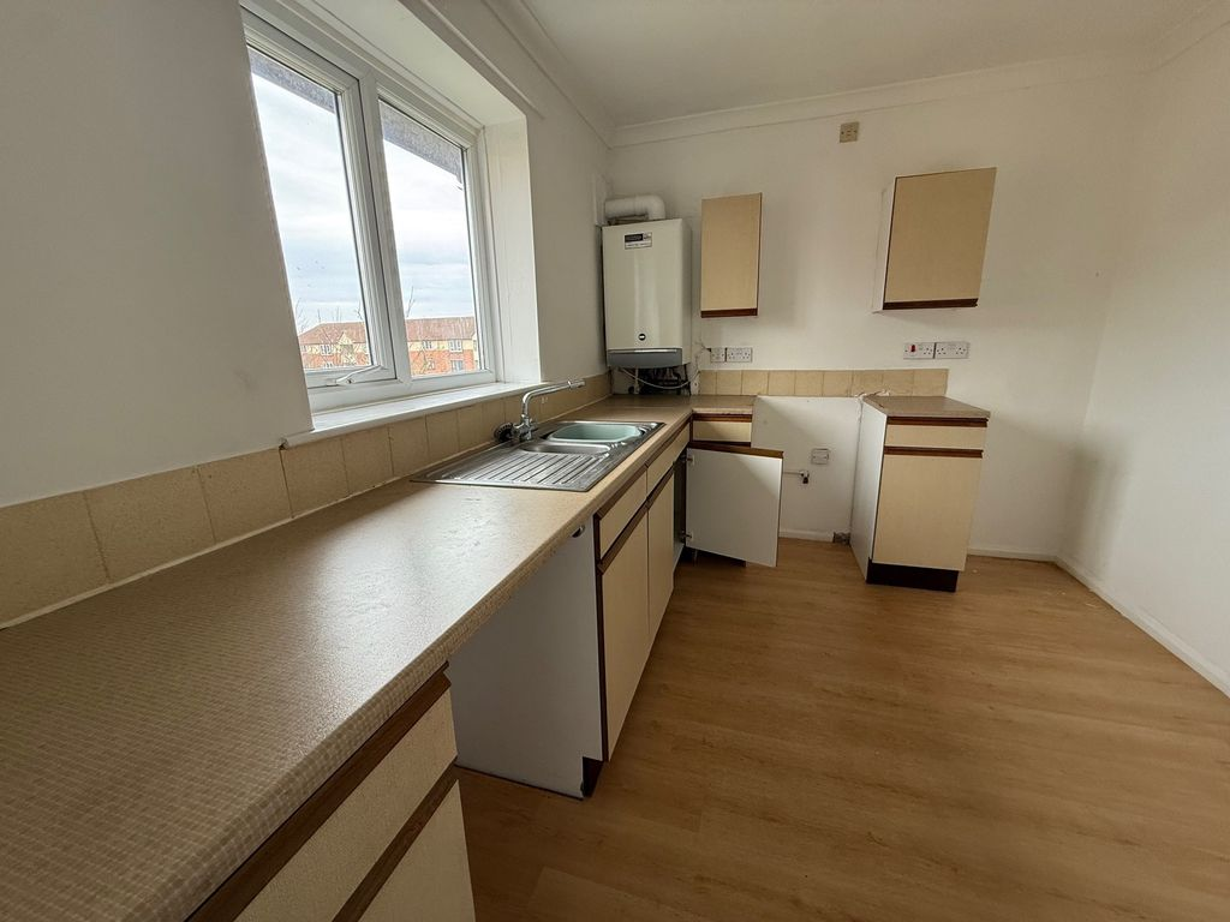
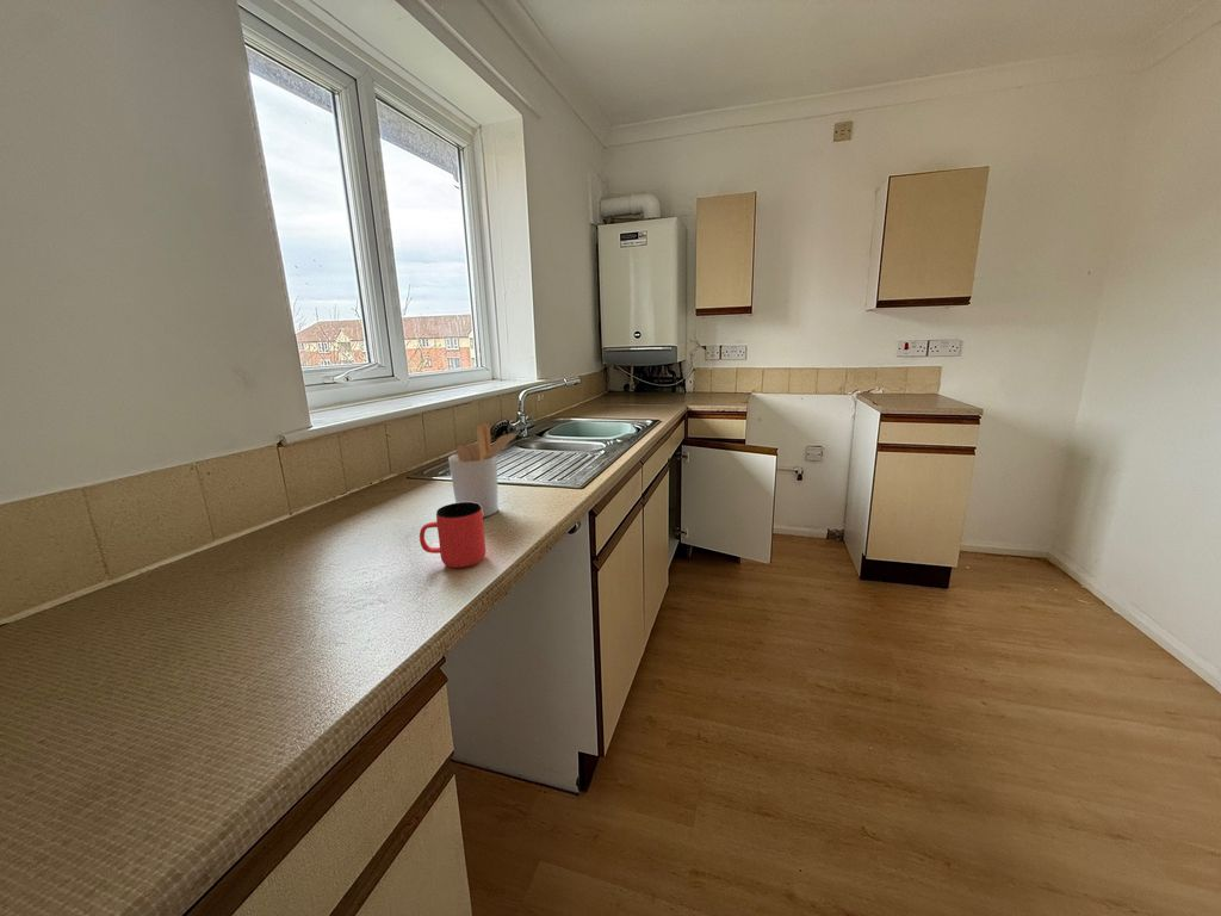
+ utensil holder (485, 470)
+ cup (452, 536)
